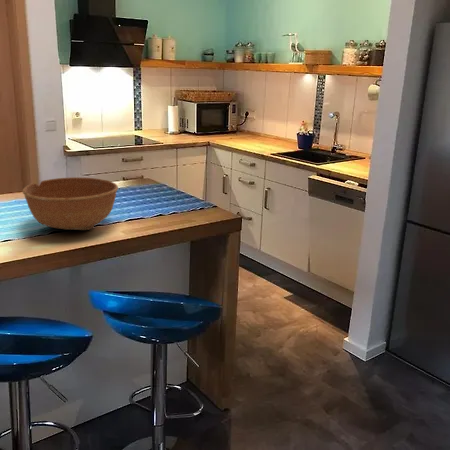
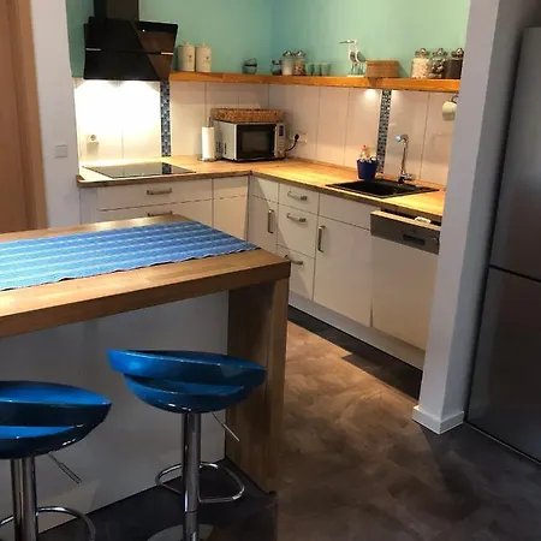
- bowl (72, 206)
